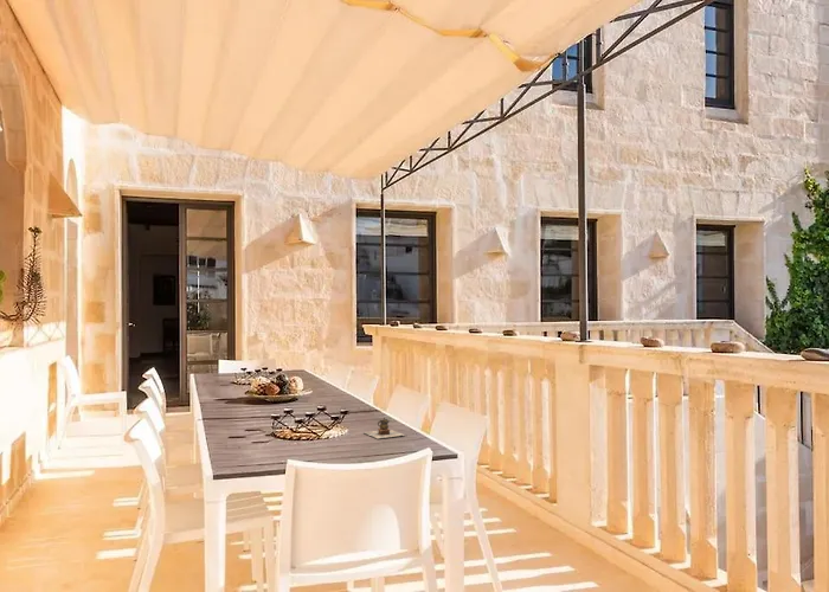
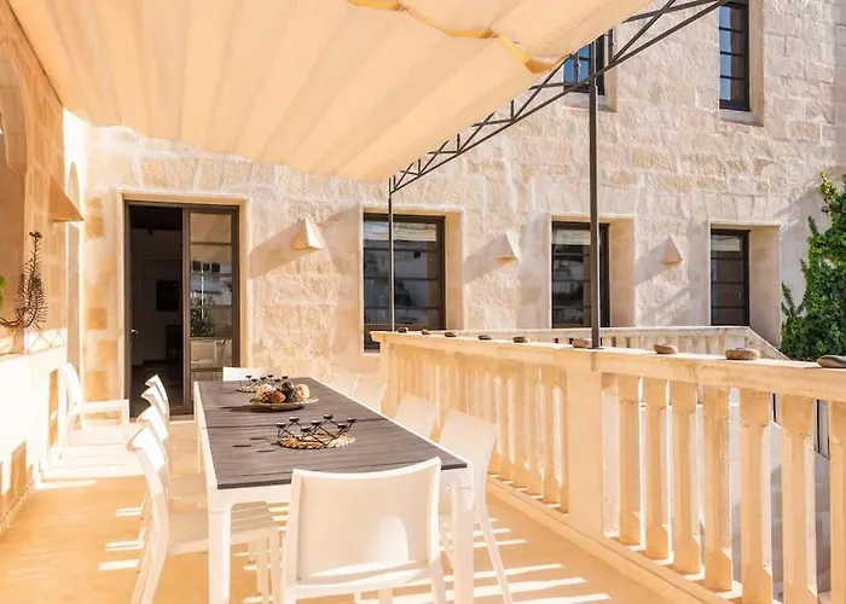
- teapot (384, 425)
